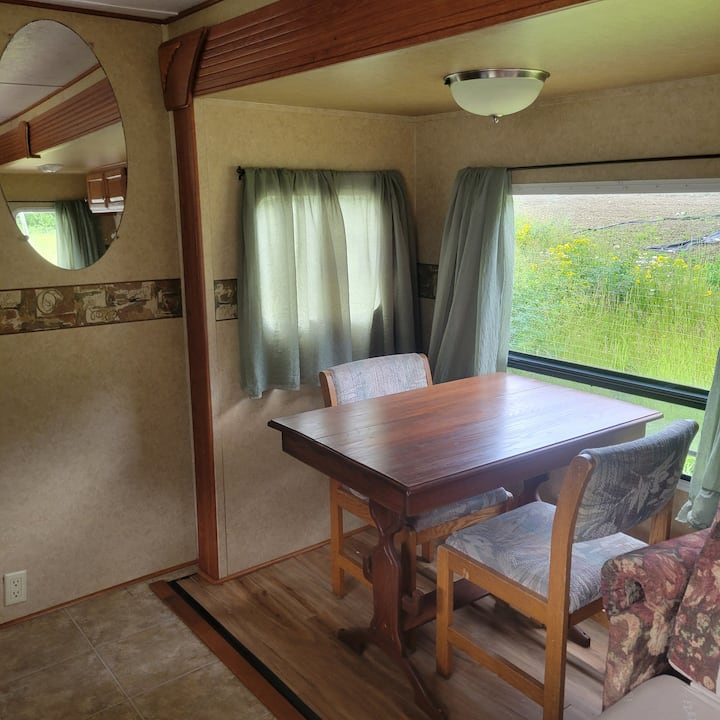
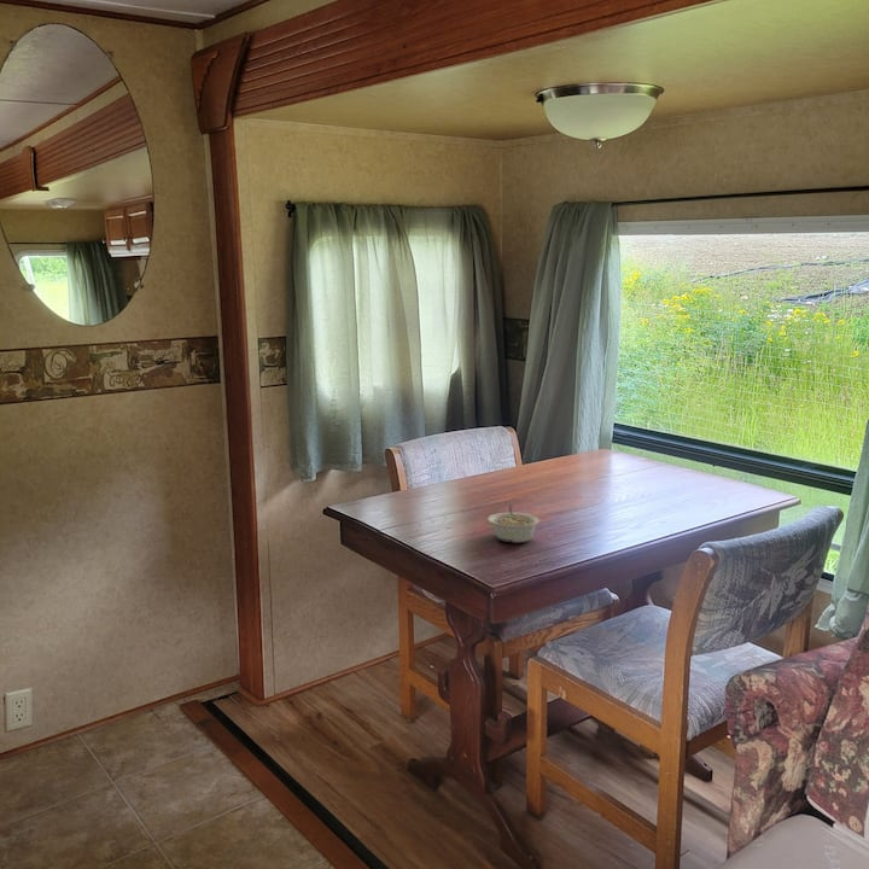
+ legume (512, 525)
